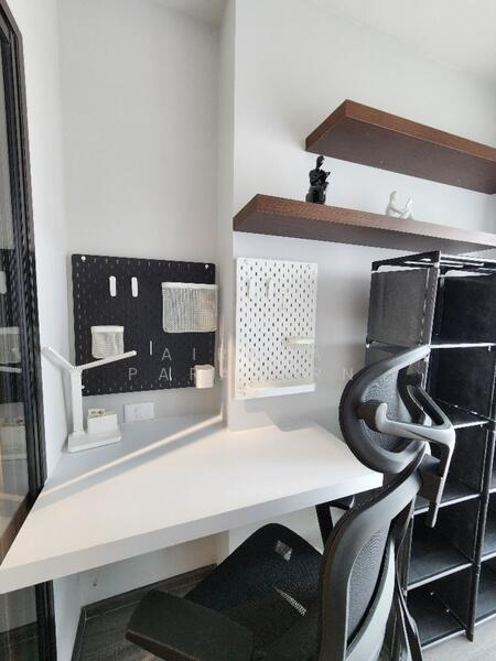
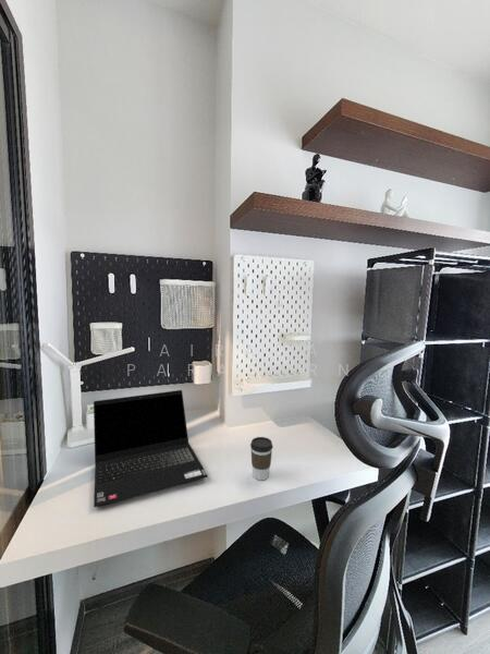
+ coffee cup (260, 458)
+ laptop computer (147, 437)
